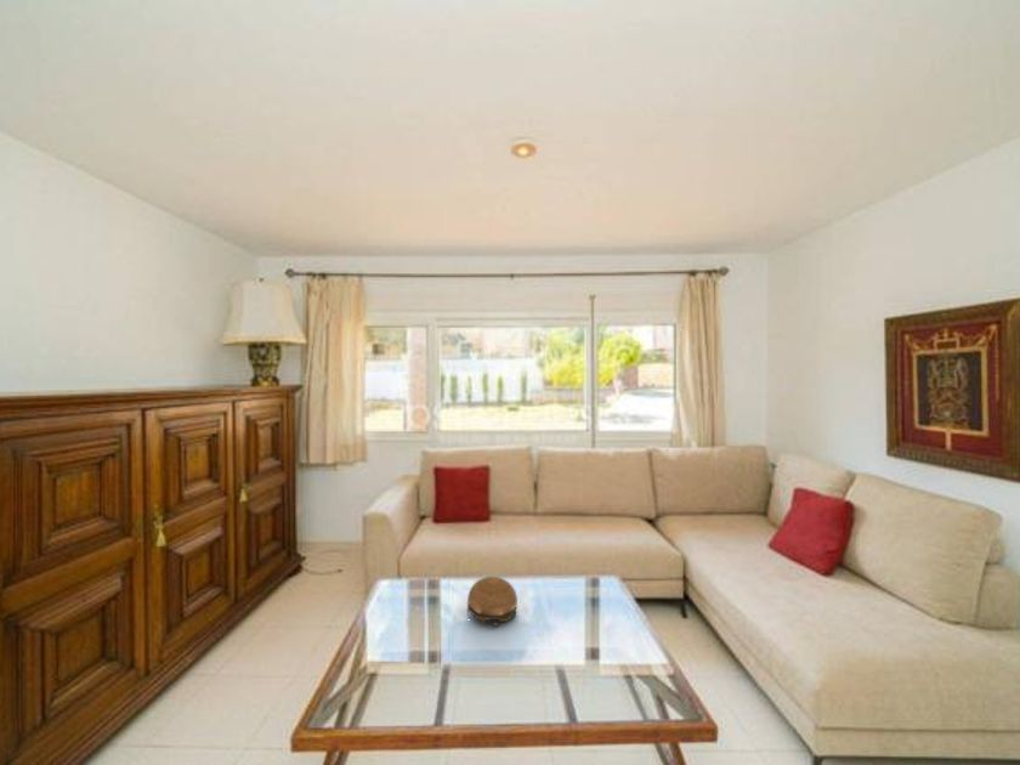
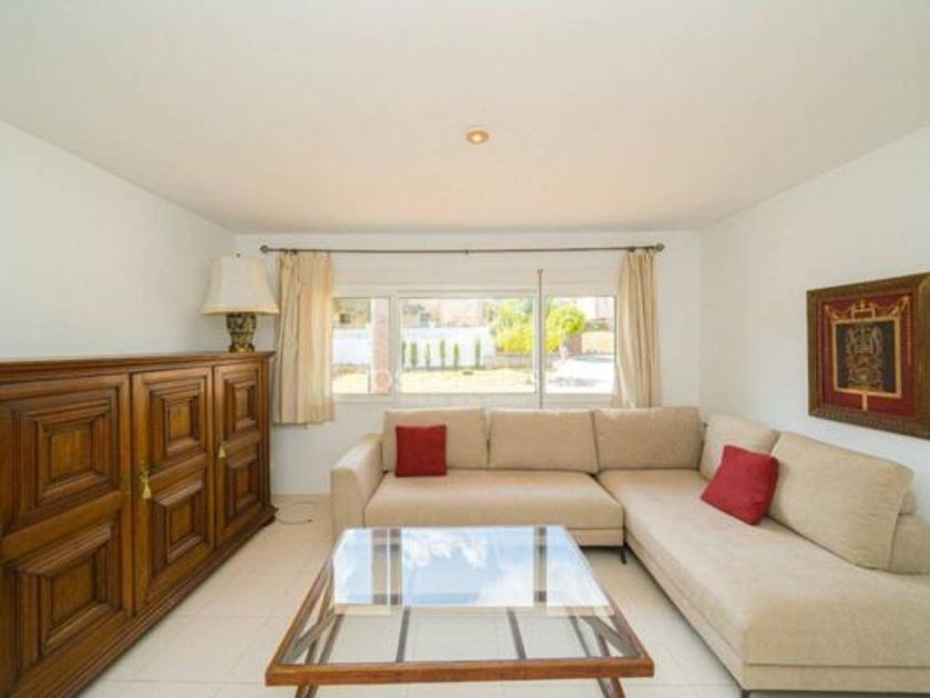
- decorative bowl (492, 596)
